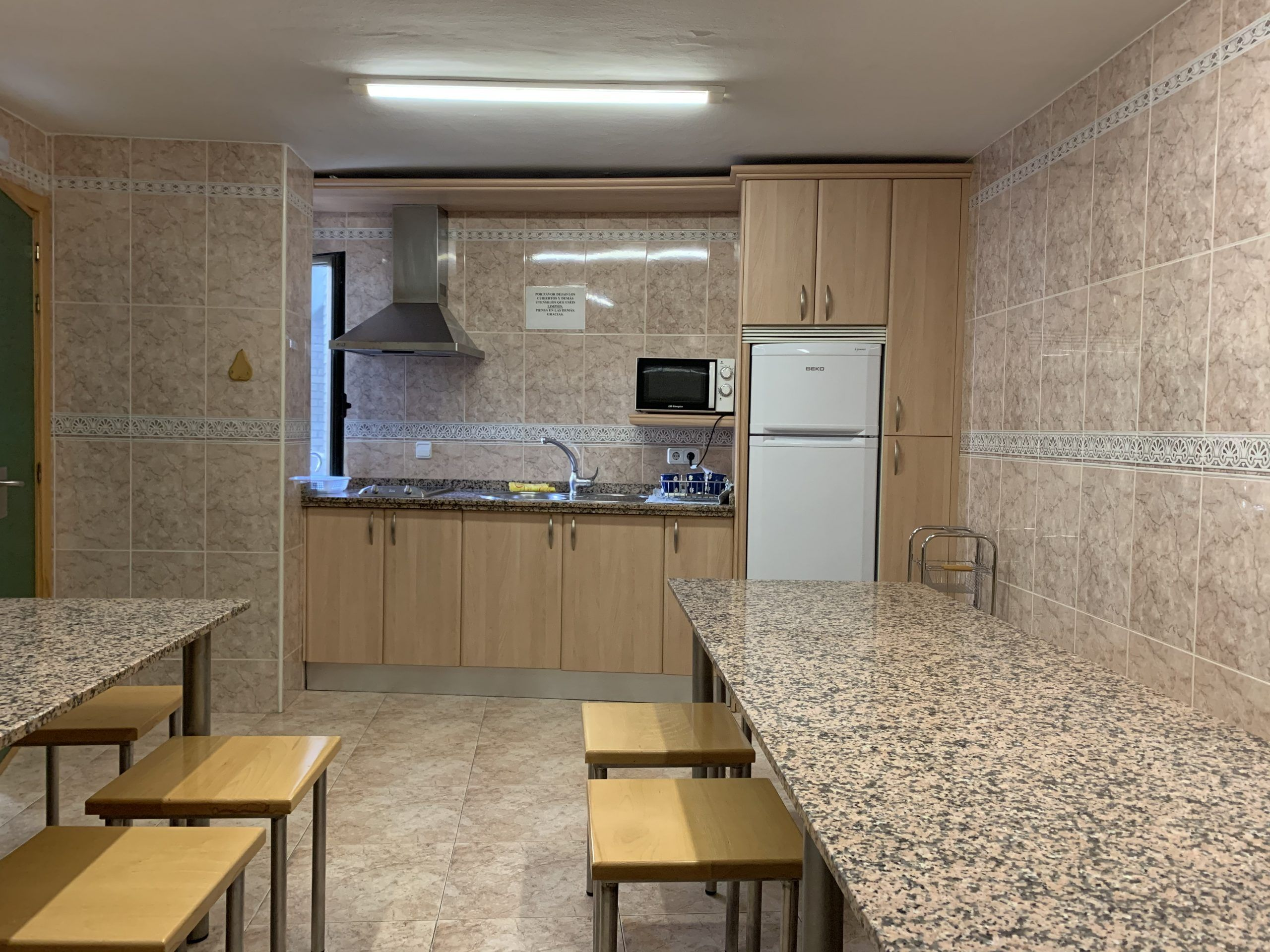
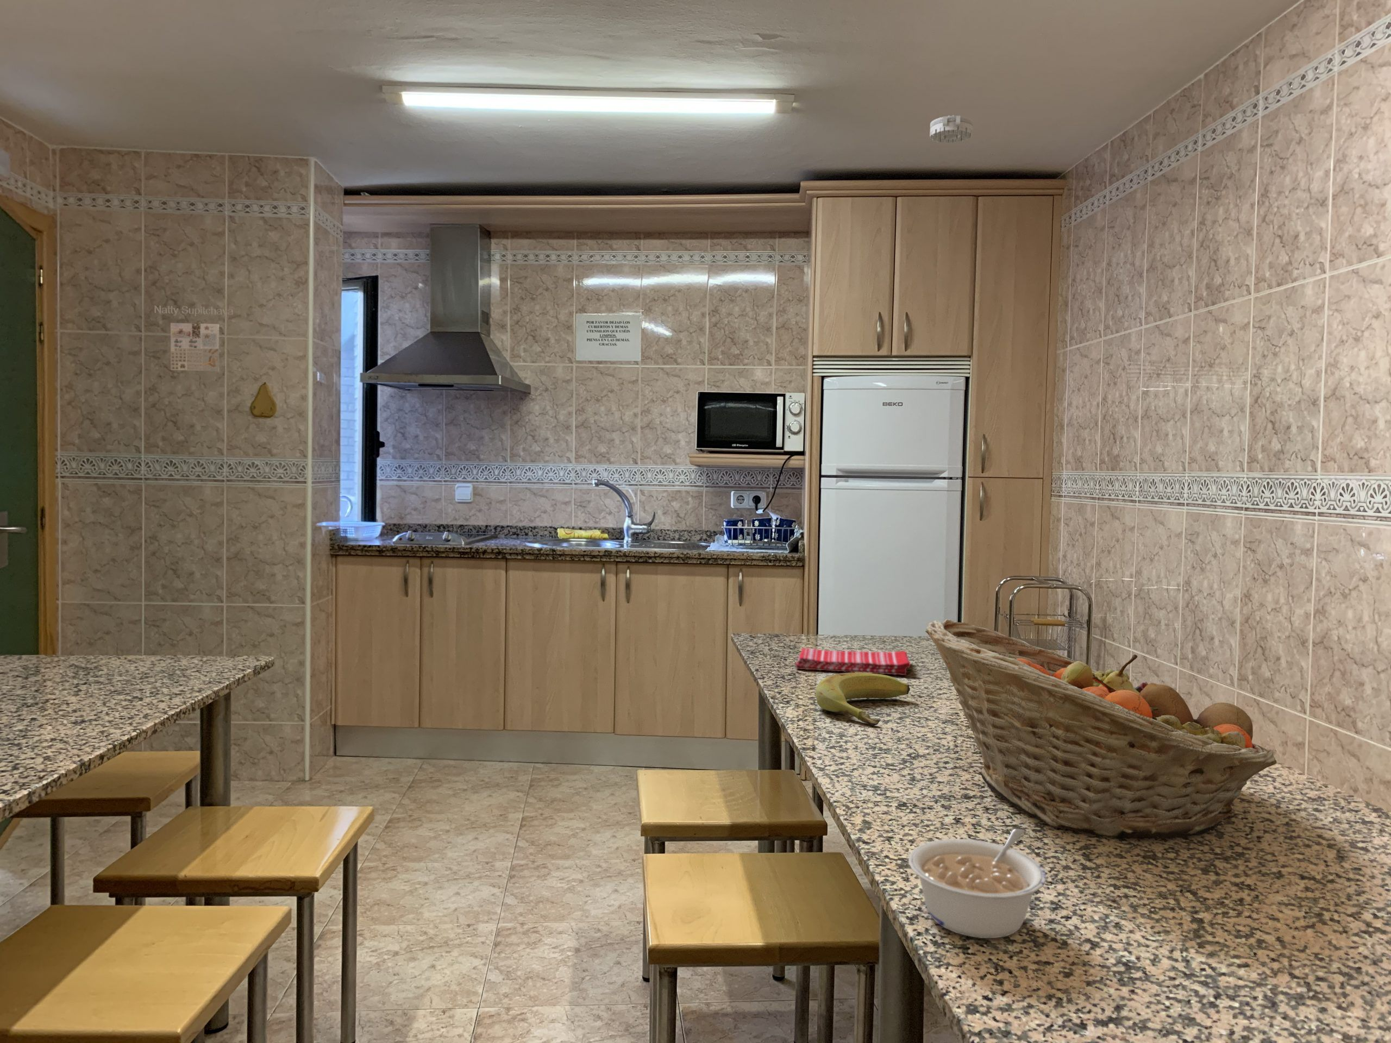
+ calendar (193, 337)
+ legume (974, 883)
+ dish towel (853, 658)
+ fruit basket (1083, 714)
+ banana (866, 696)
+ smoke detector (951, 128)
